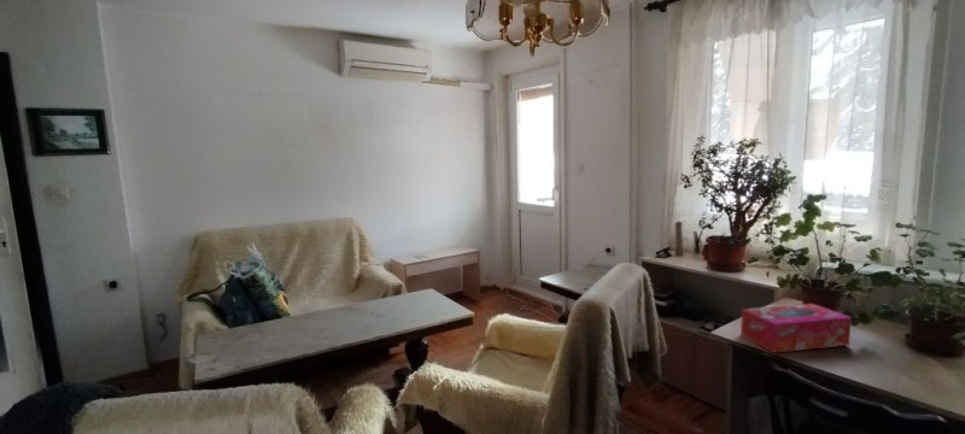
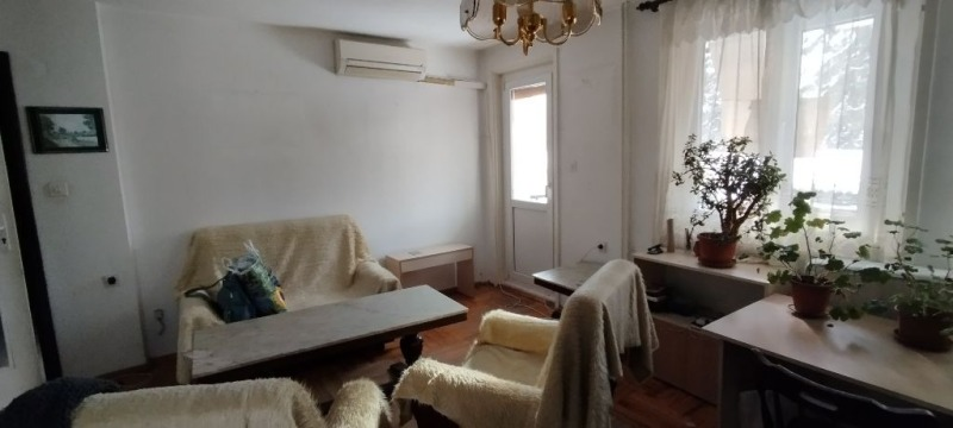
- tissue box (794, 327)
